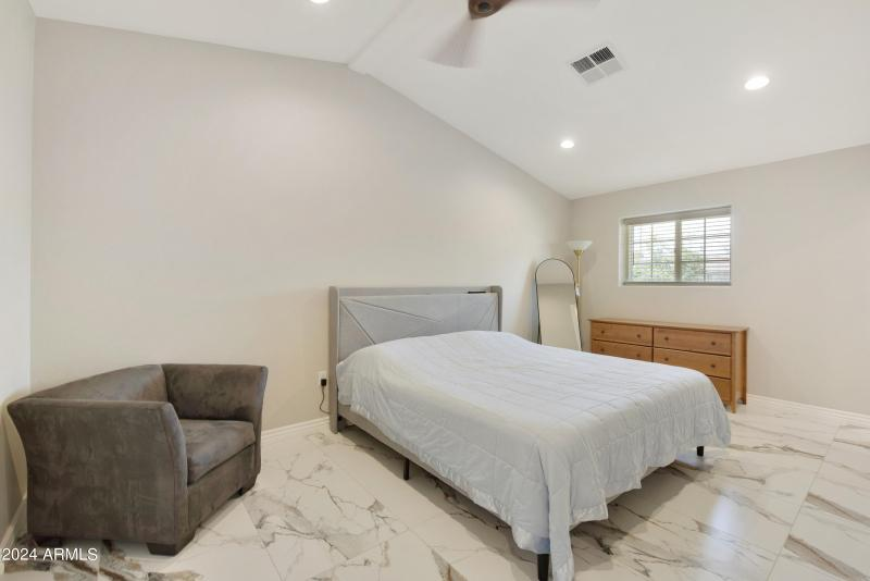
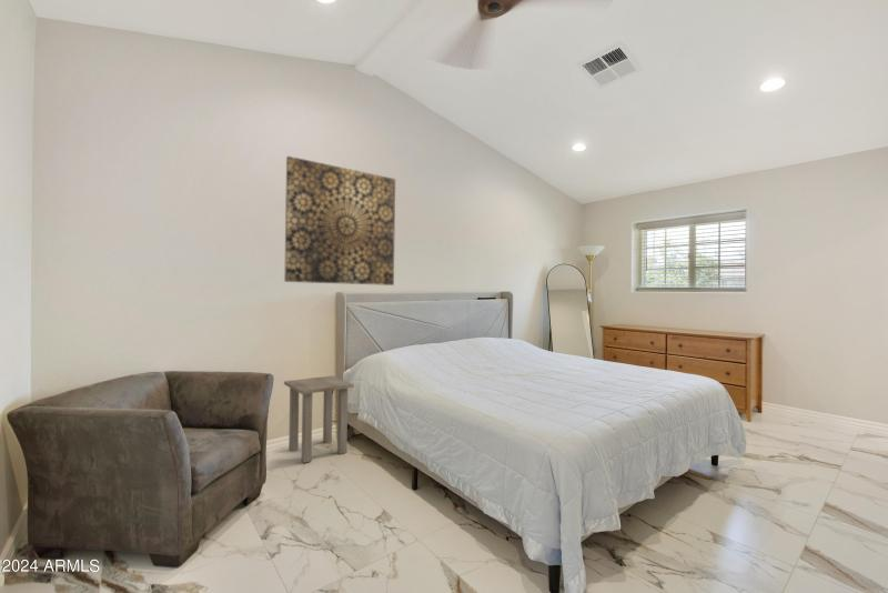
+ wall art (344, 225)
+ side table (323, 416)
